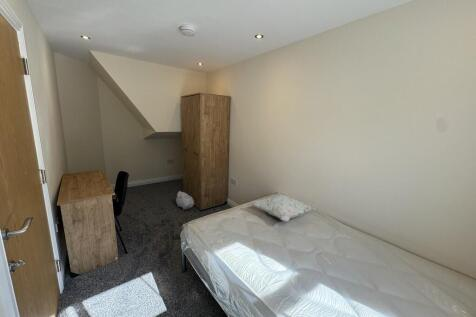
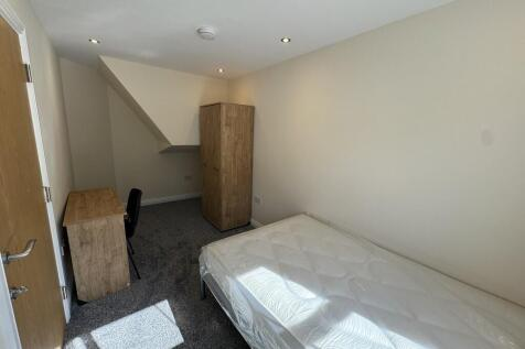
- plush toy (185, 200)
- decorative pillow (282, 206)
